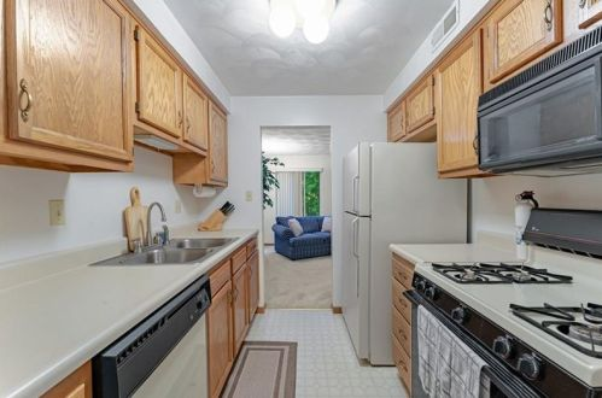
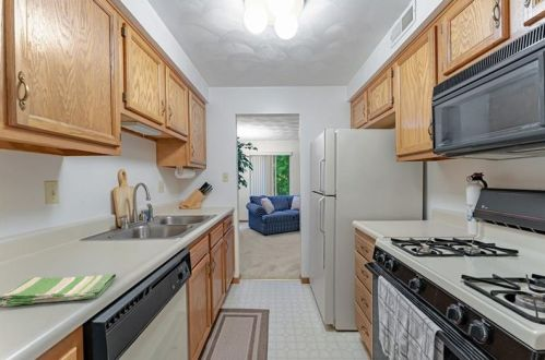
+ dish towel (62, 286)
